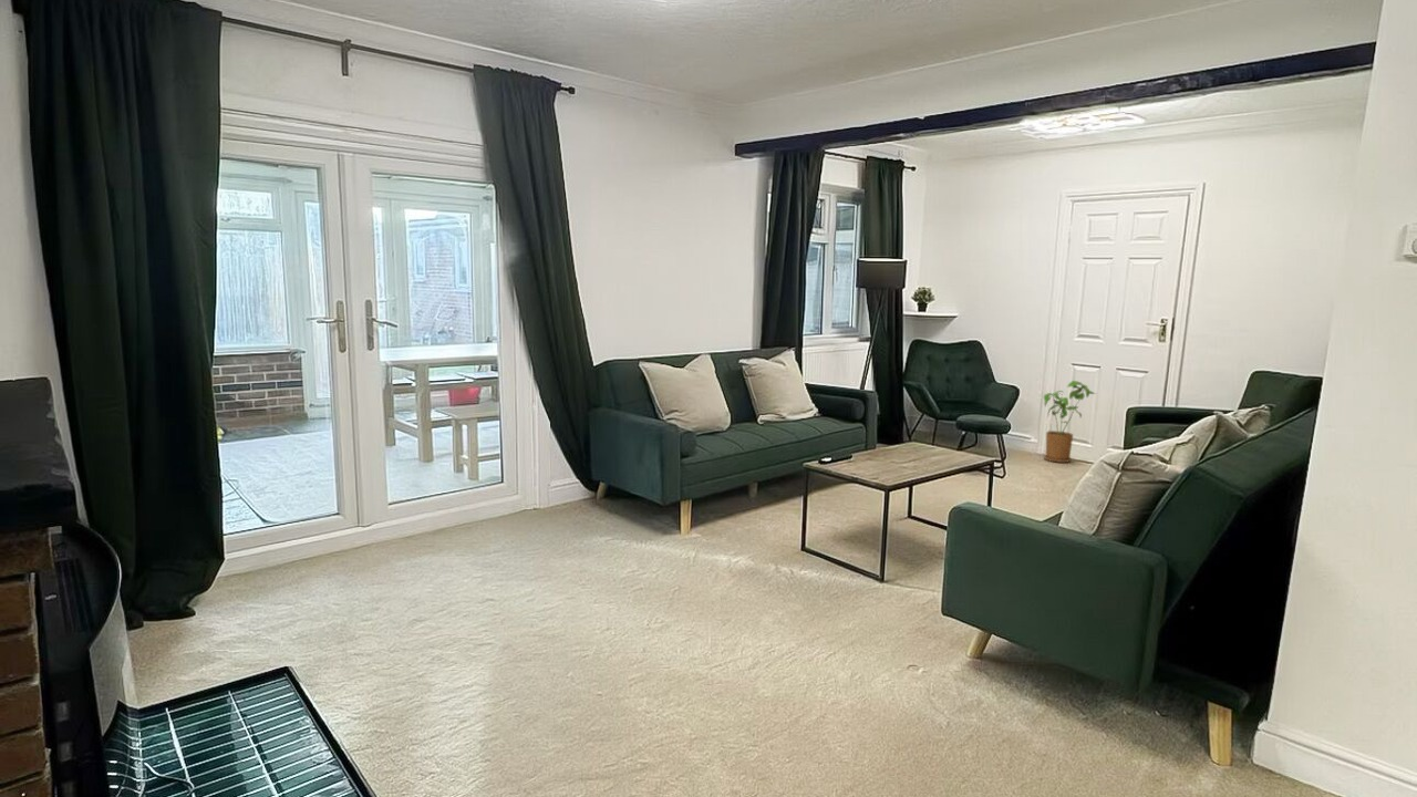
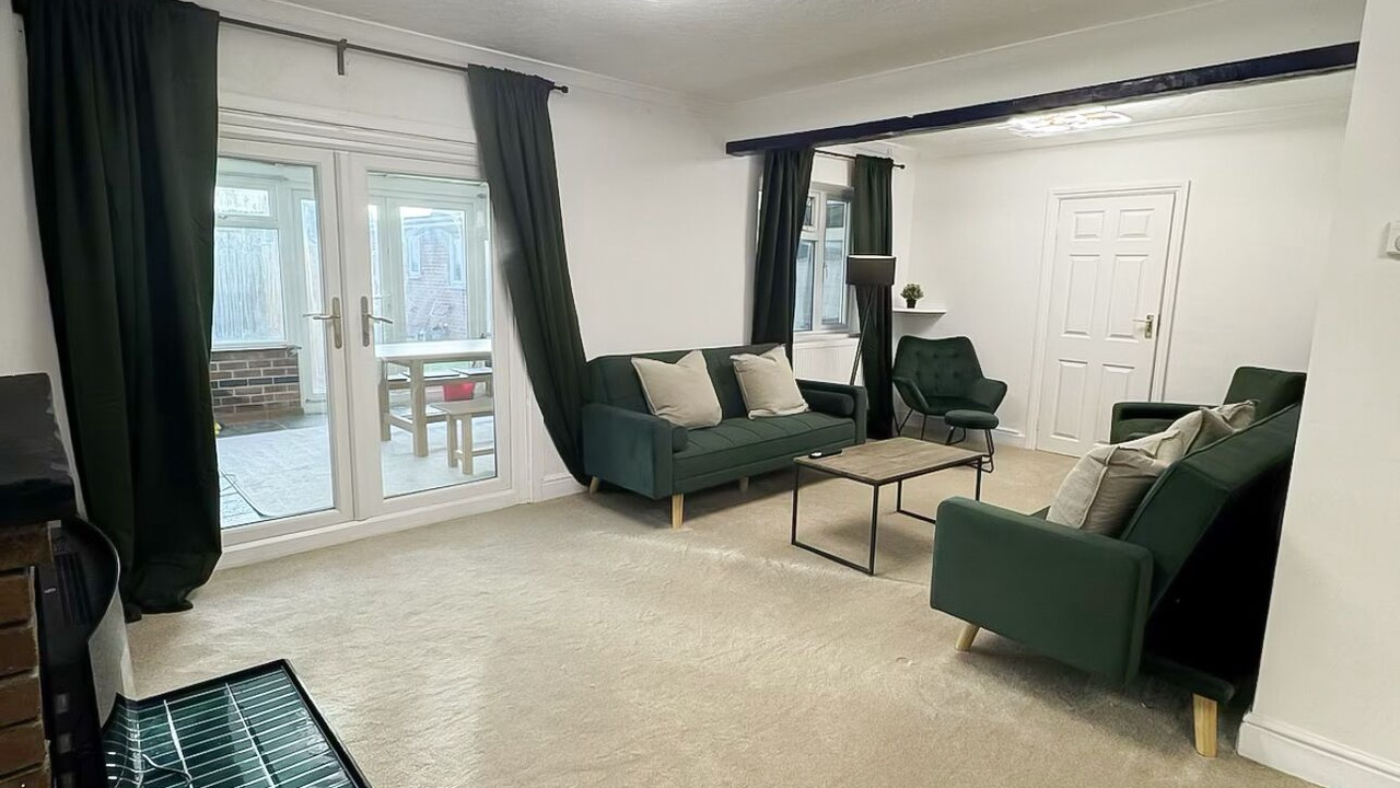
- house plant (1063, 422)
